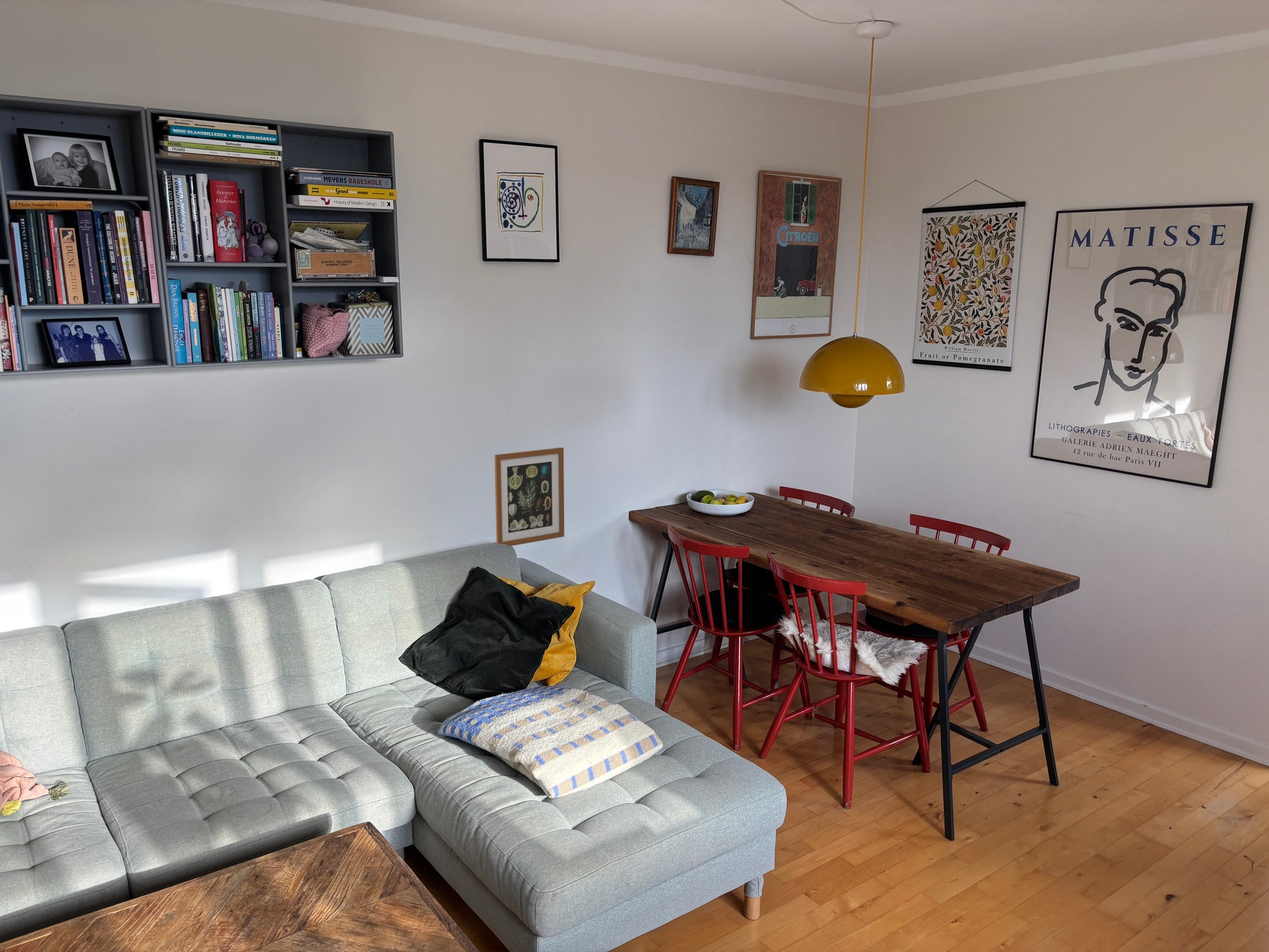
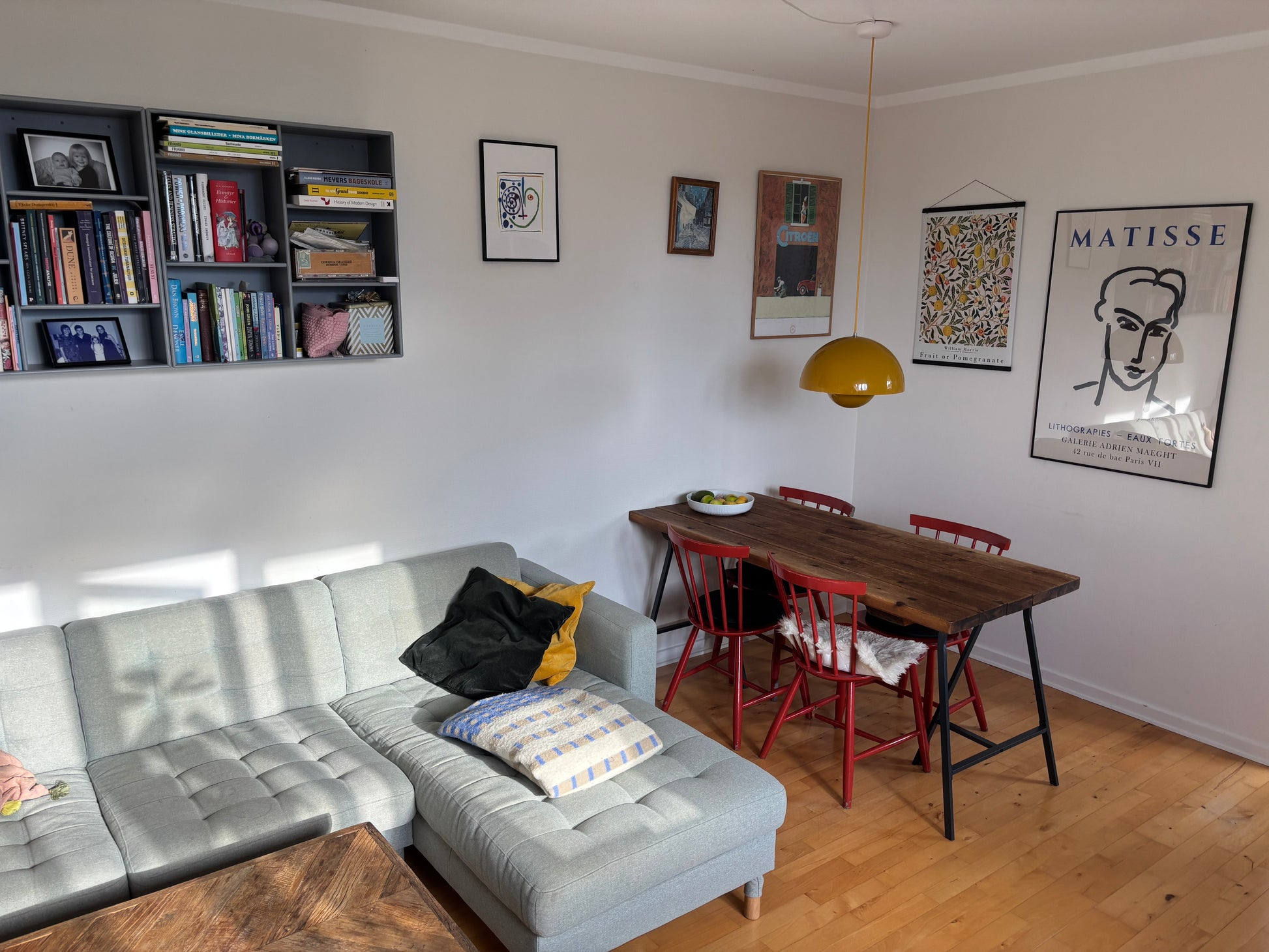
- wall art (530, 497)
